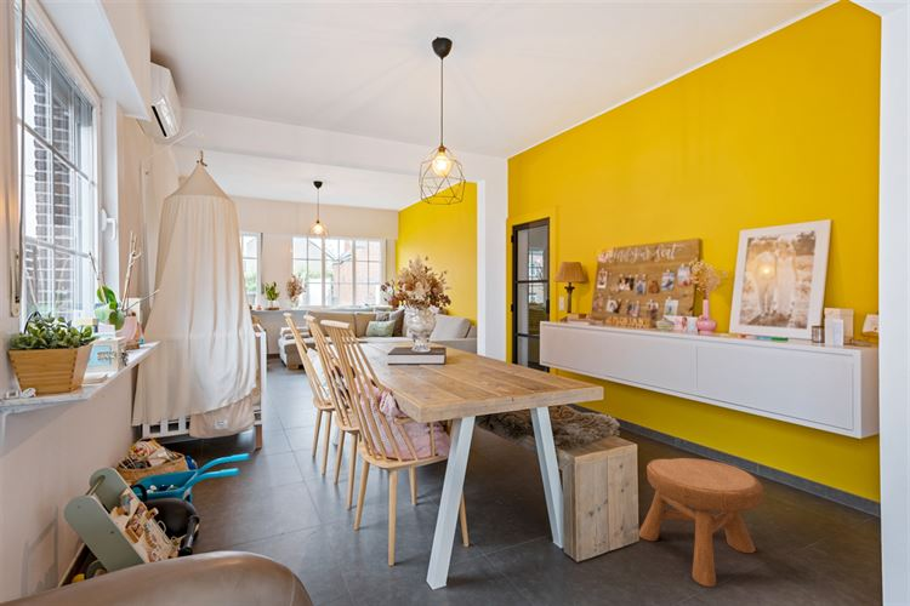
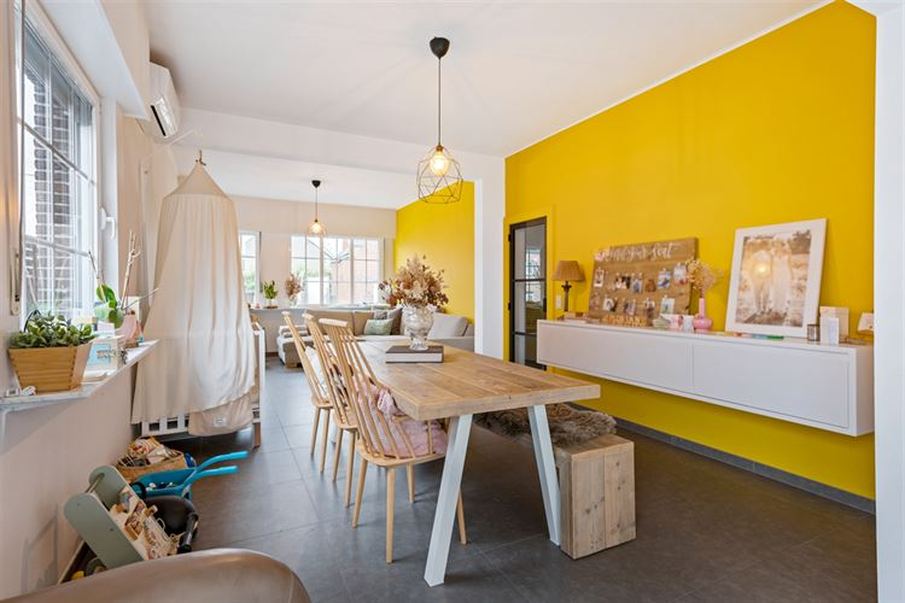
- stool (706, 510)
